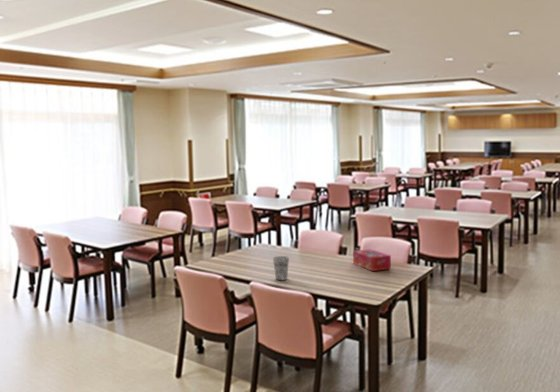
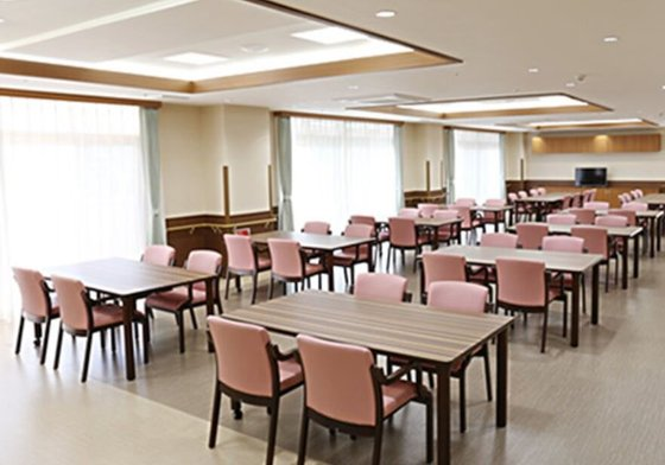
- tissue box (371, 259)
- cup (281, 268)
